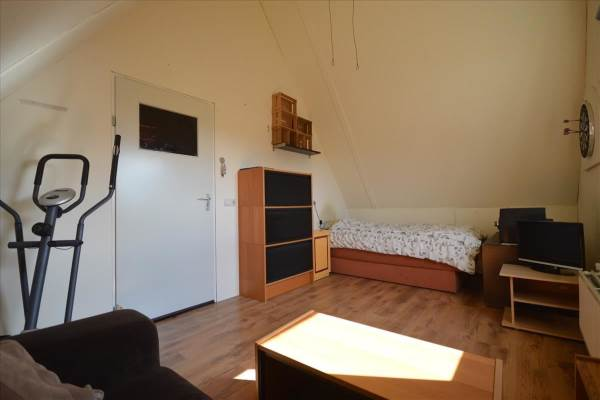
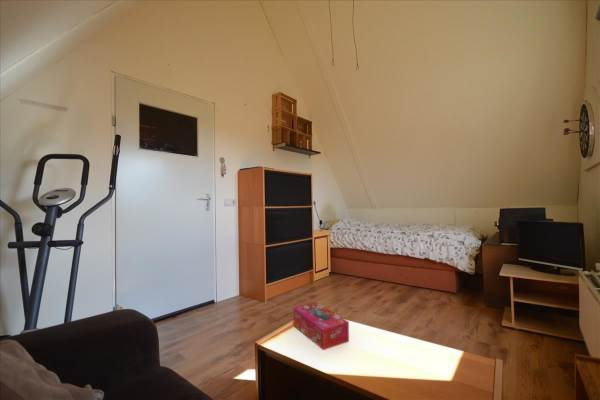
+ tissue box (319, 323)
